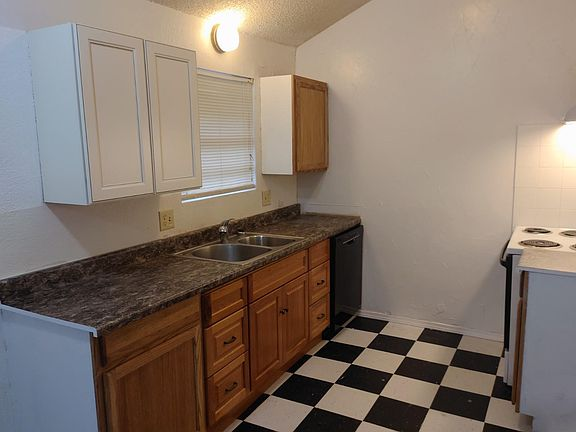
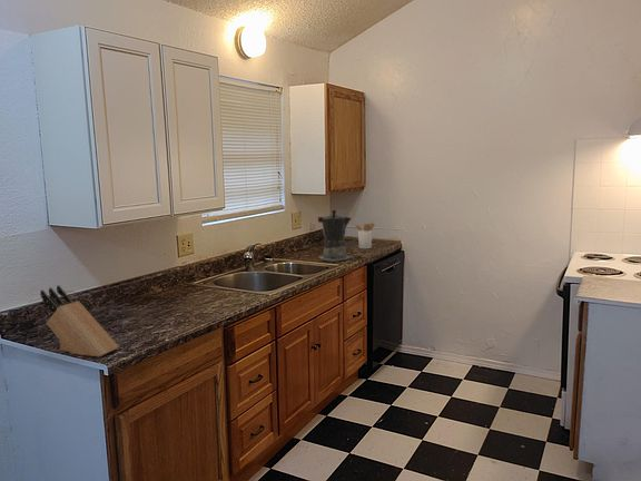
+ coffee maker (334, 234)
+ knife block (77, 318)
+ utensil holder (366, 235)
